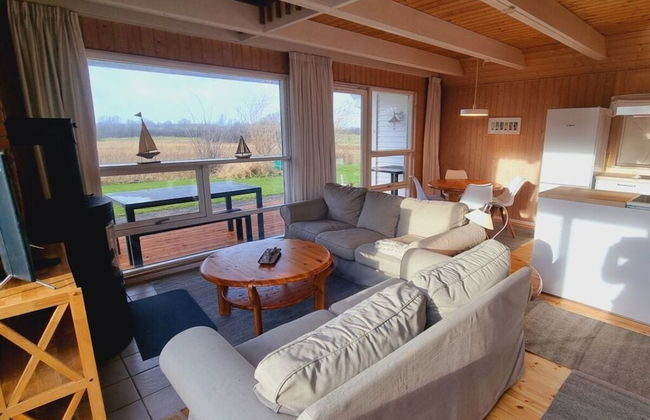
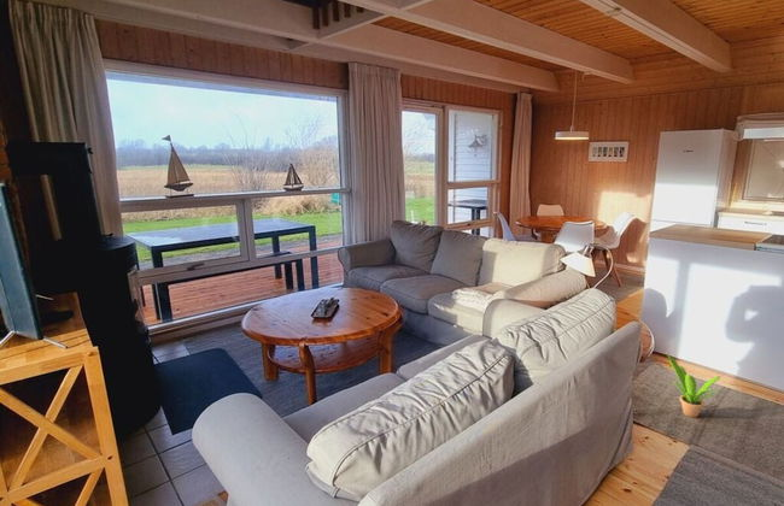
+ potted plant (694, 389)
